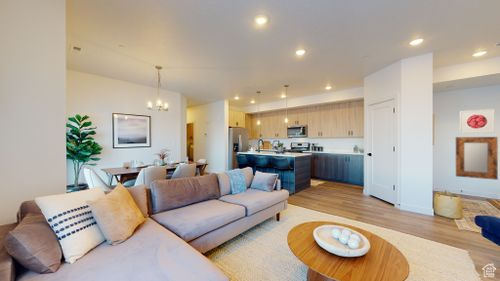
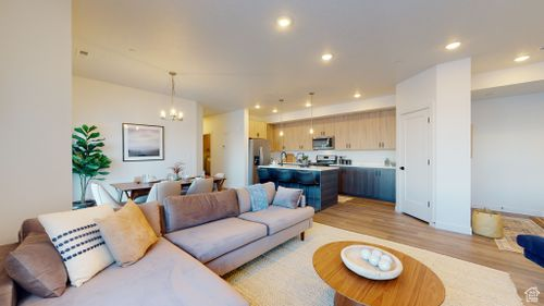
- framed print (476, 121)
- home mirror (475, 157)
